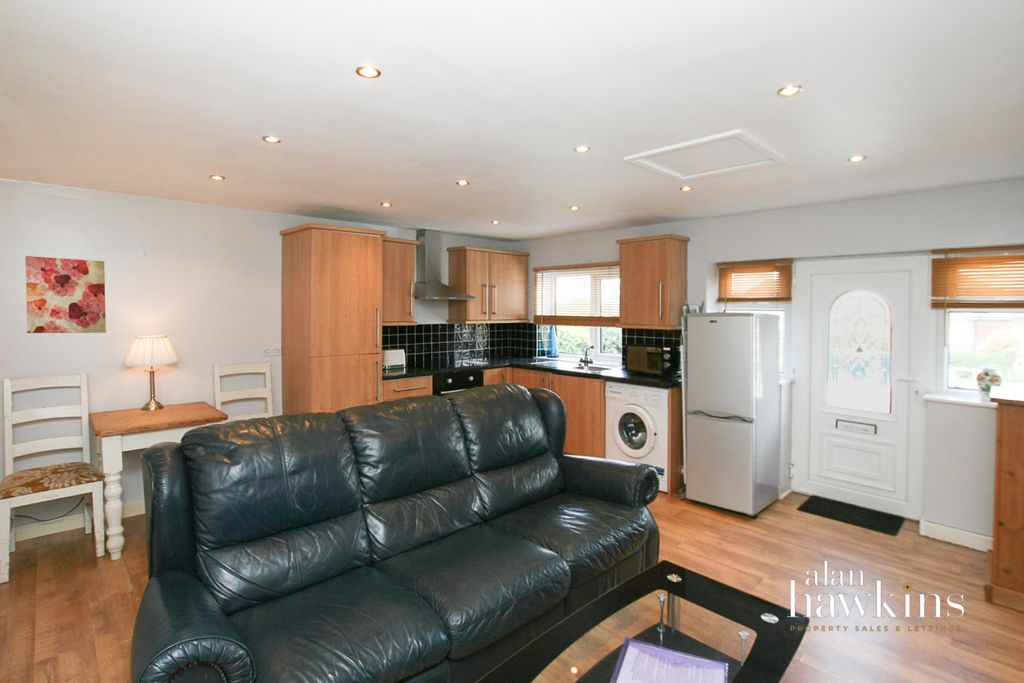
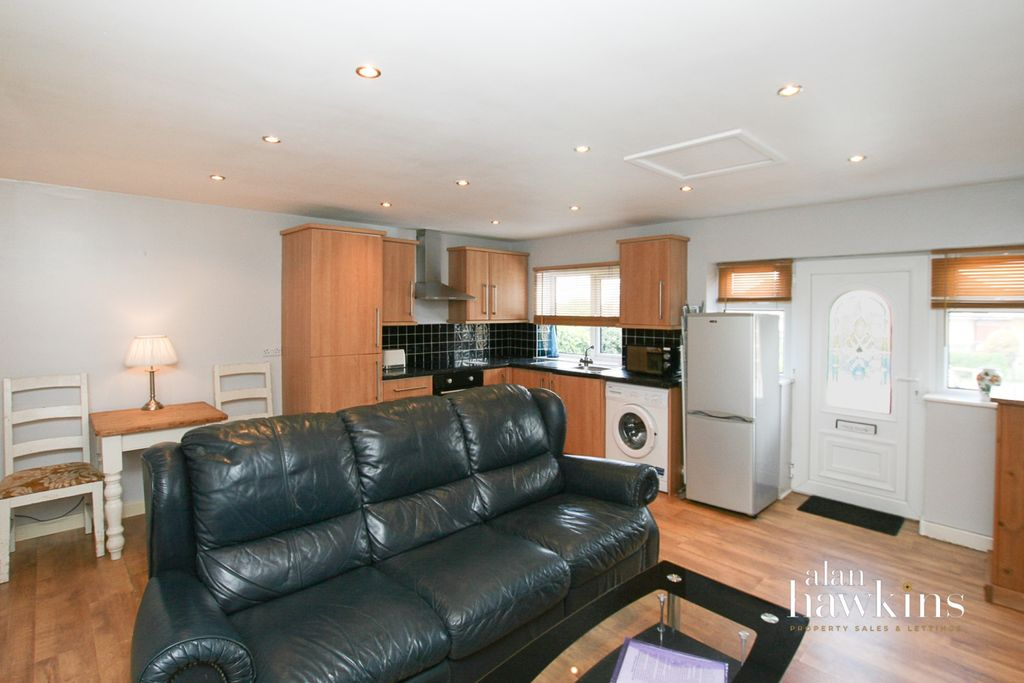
- wall art (67, 295)
